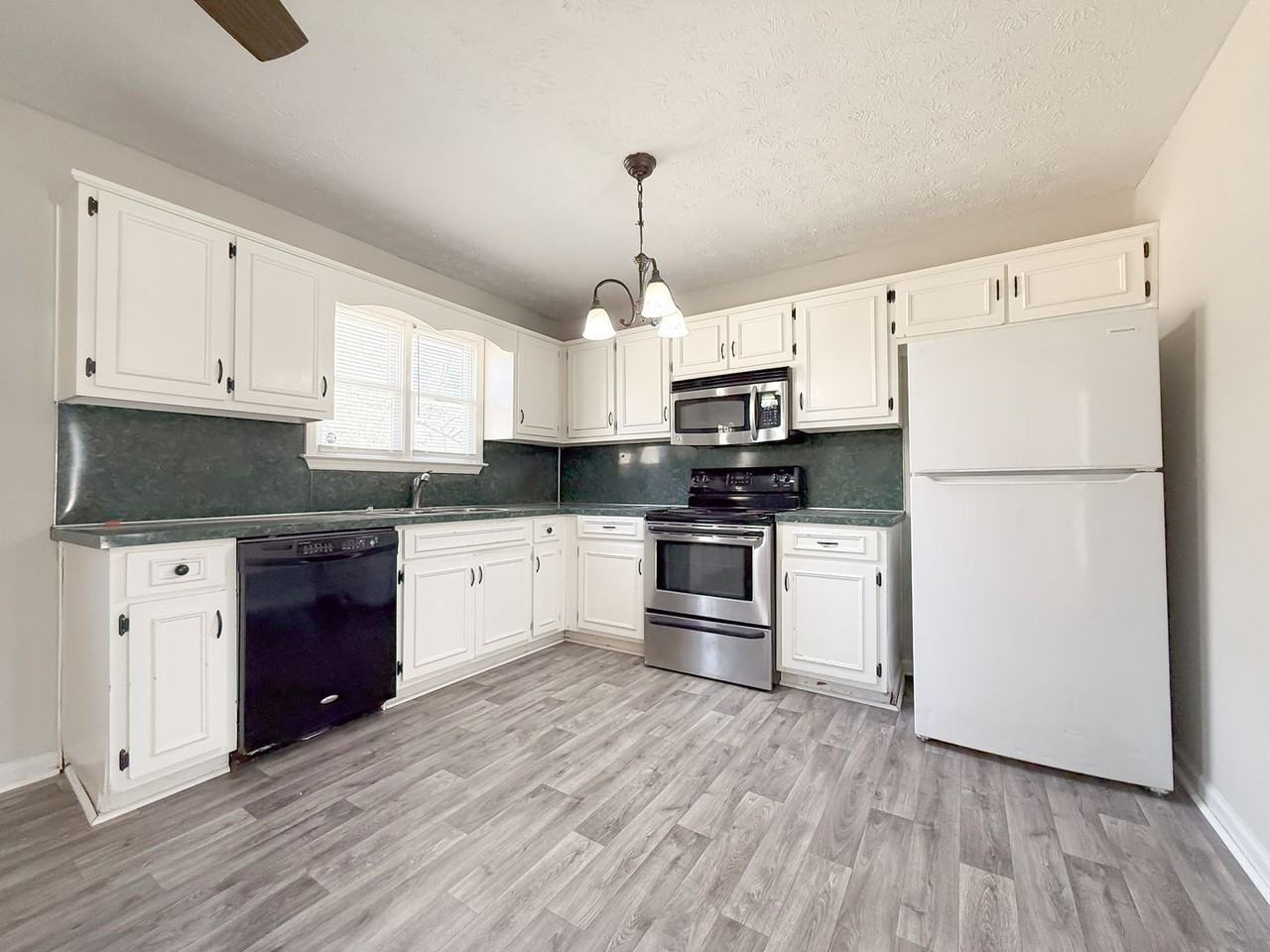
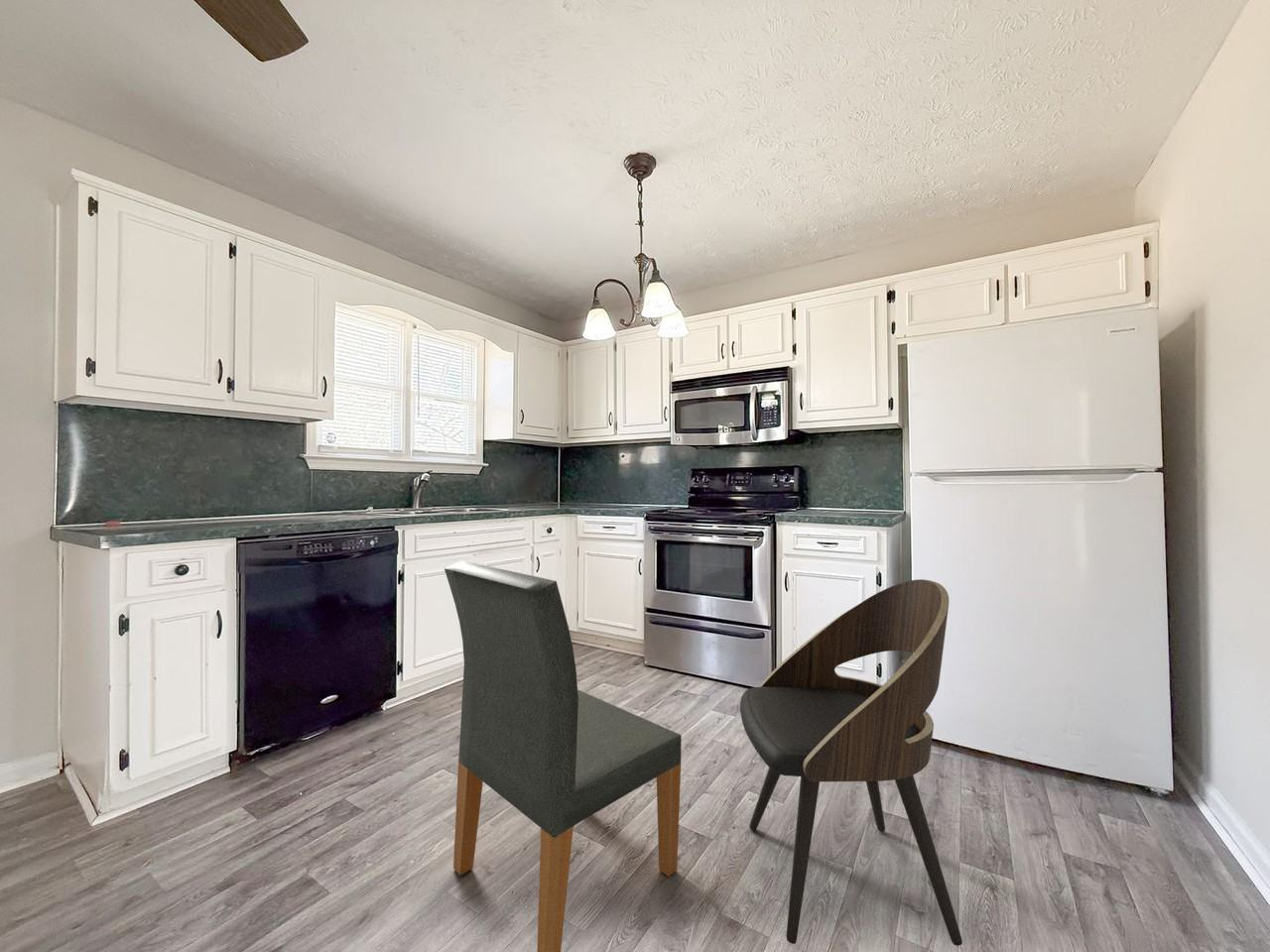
+ dining chair (840, 729)
+ dining chair (563, 715)
